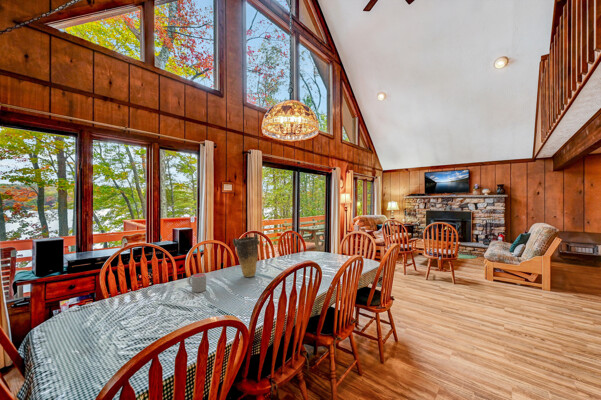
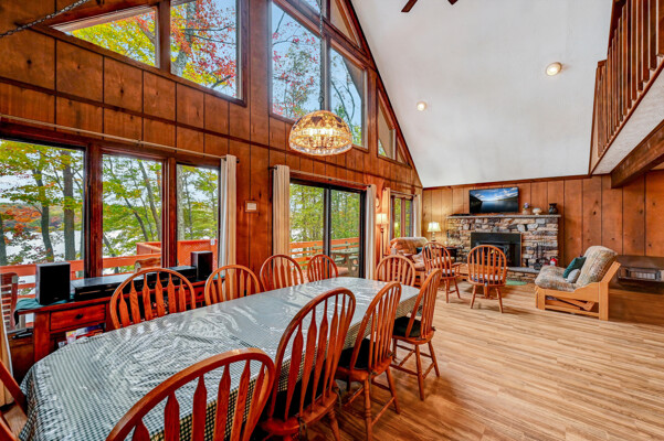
- vase (246, 254)
- mug (196, 282)
